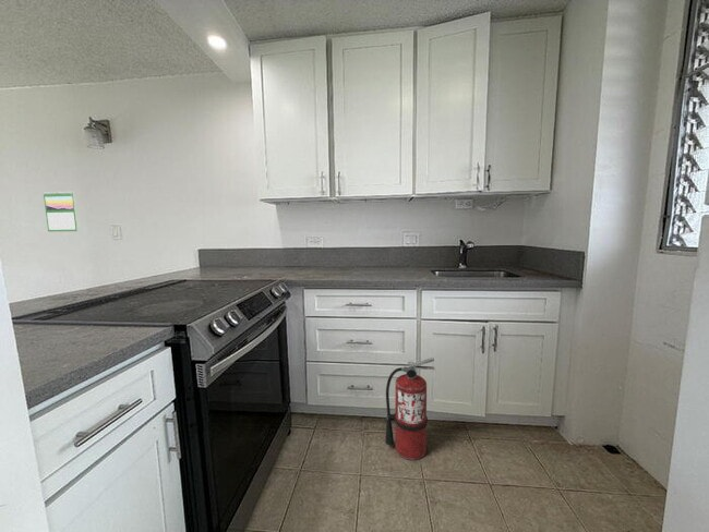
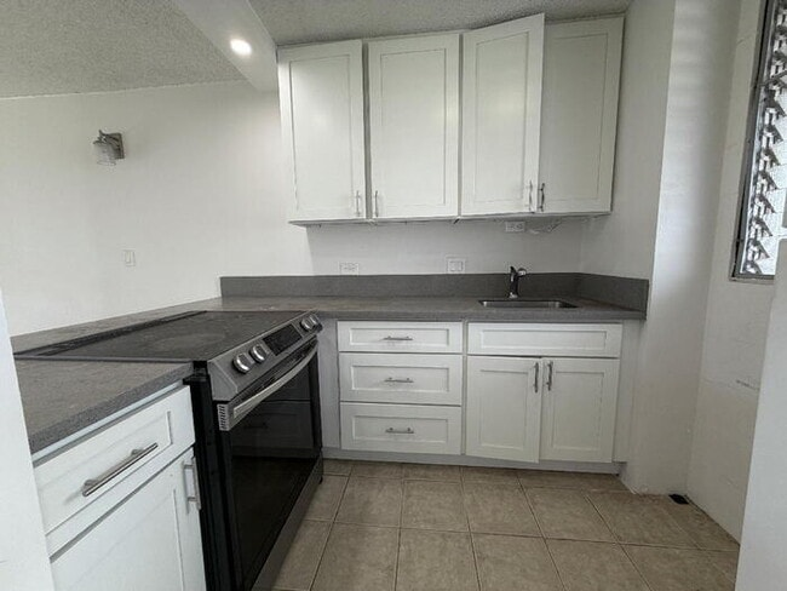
- fire extinguisher (409, 403)
- calendar (60, 211)
